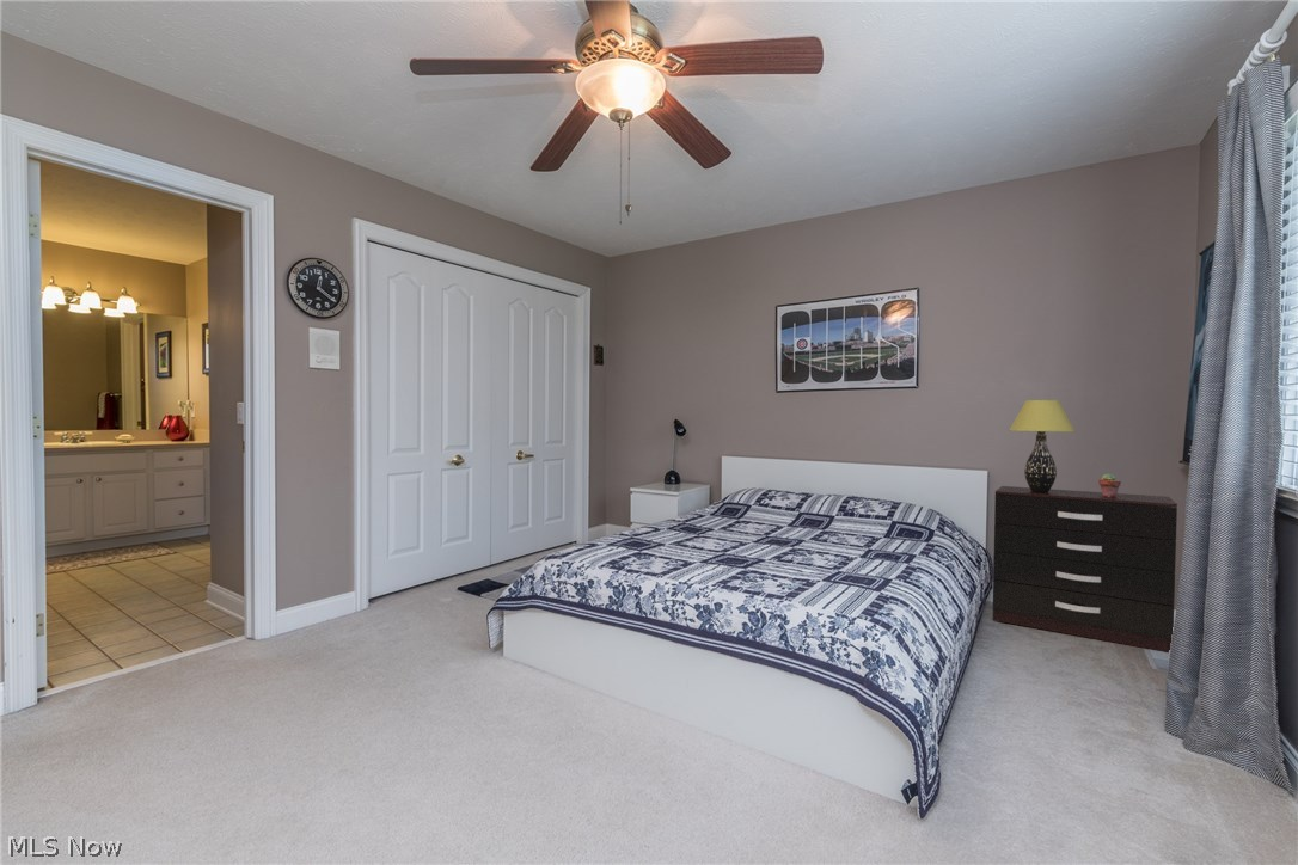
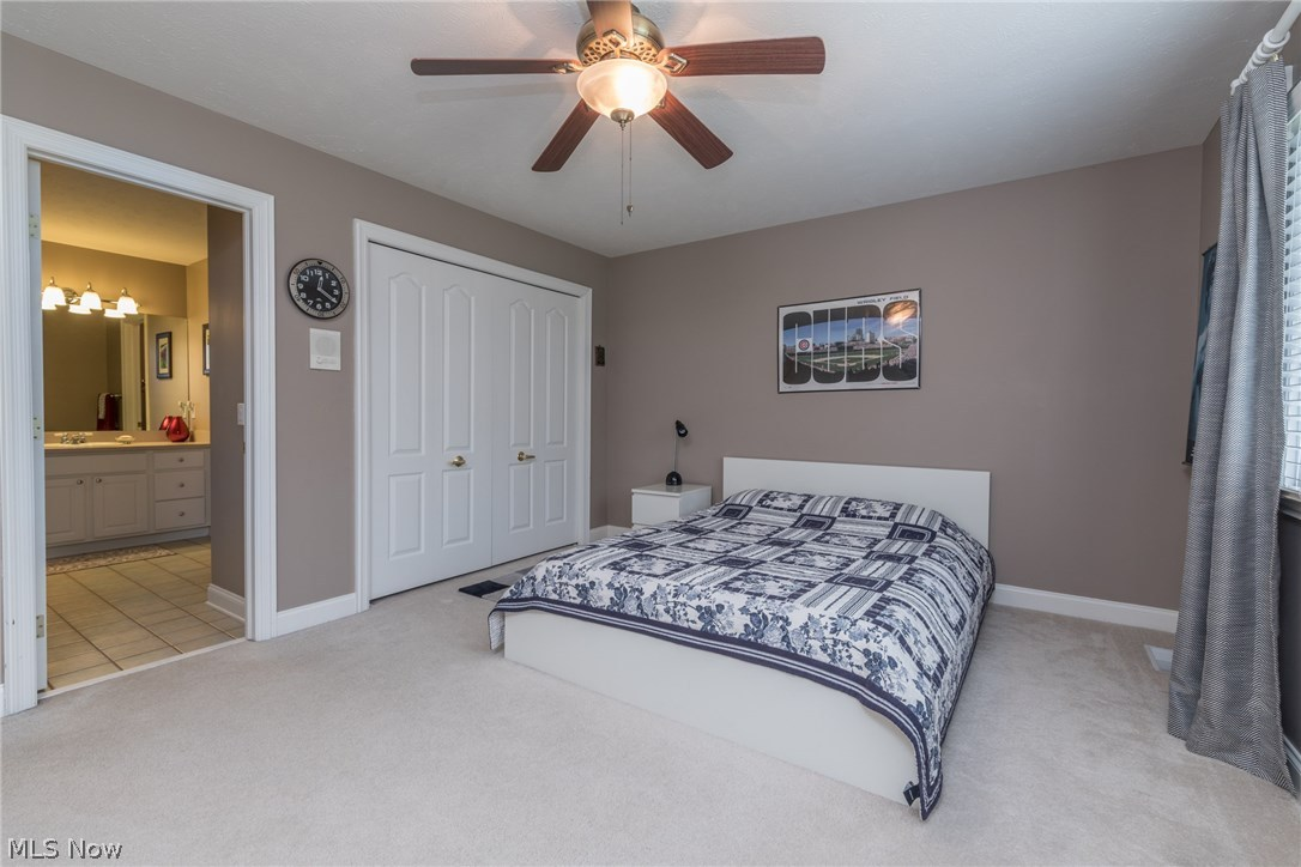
- potted succulent (1109, 484)
- dresser (1077, 560)
- table lamp (1040, 446)
